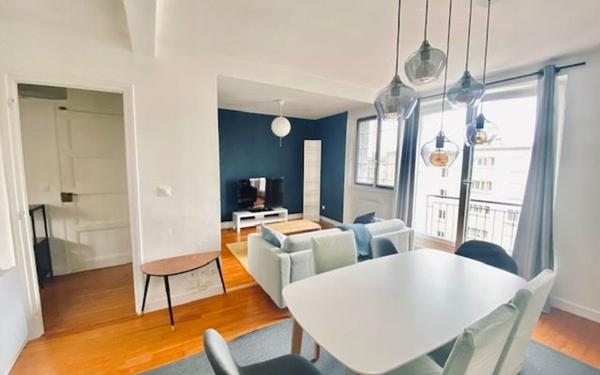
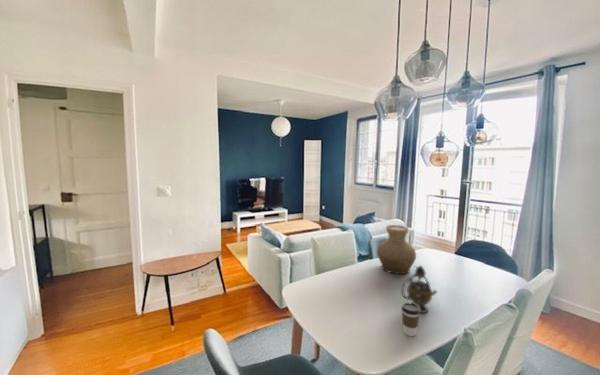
+ vase (396, 248)
+ coffee cup (410, 319)
+ teapot (423, 285)
